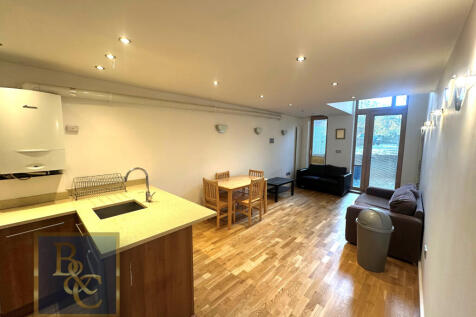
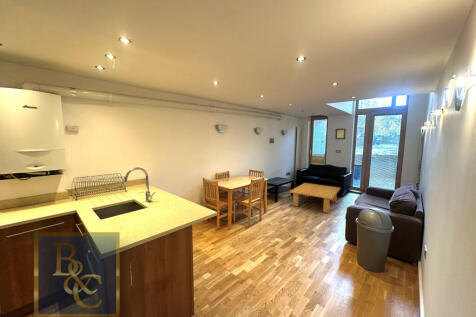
+ coffee table (315, 196)
